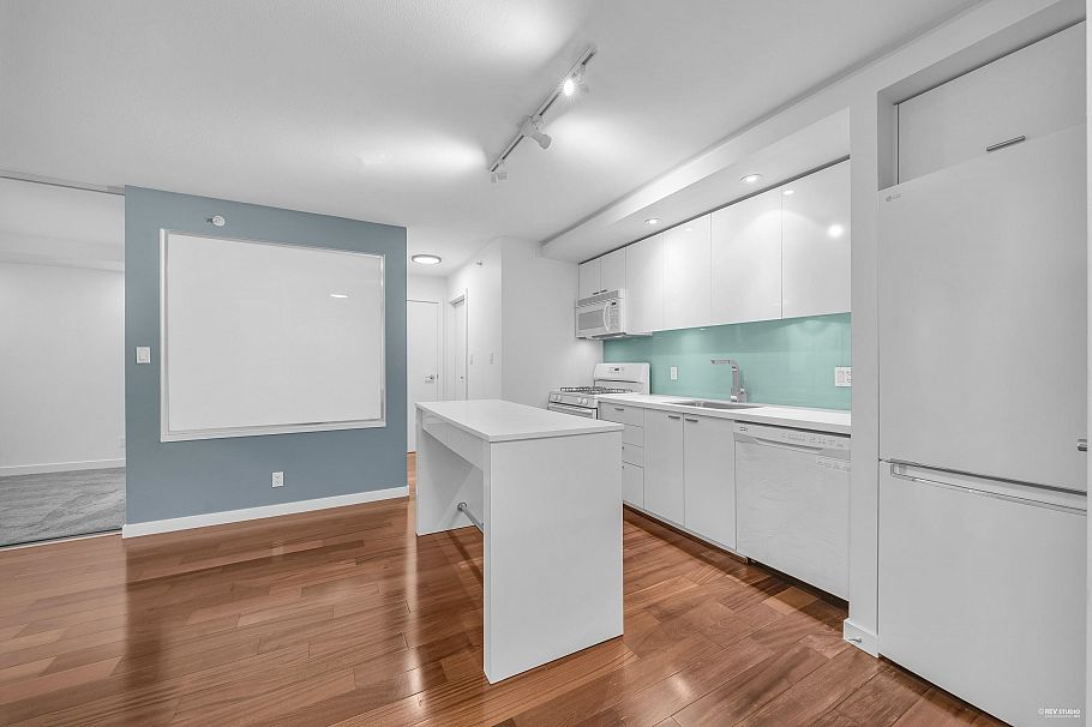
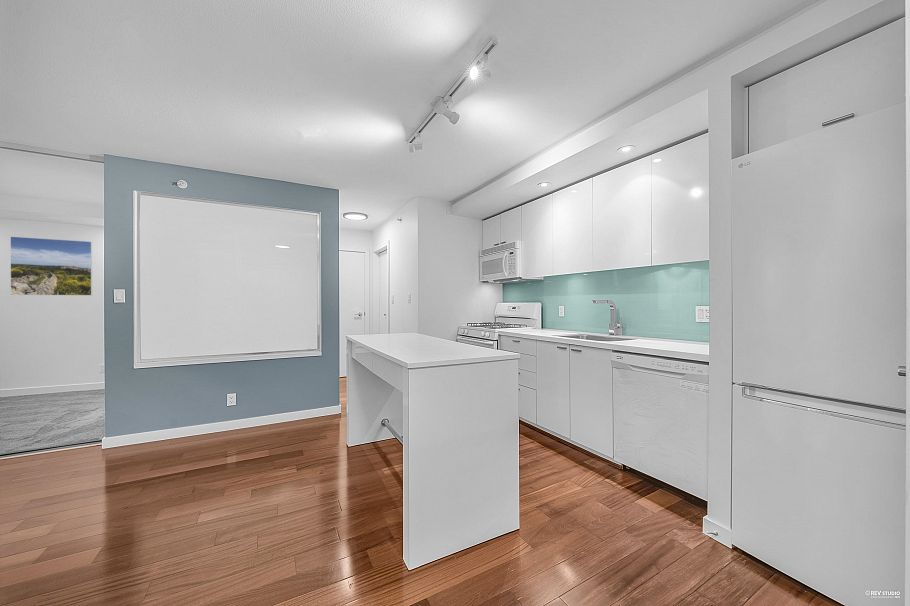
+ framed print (53, 267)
